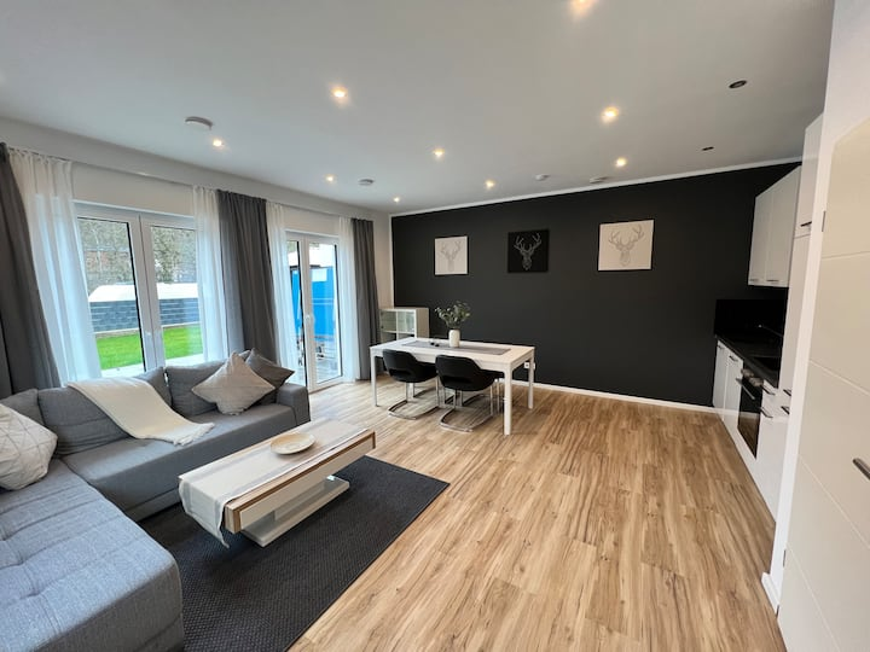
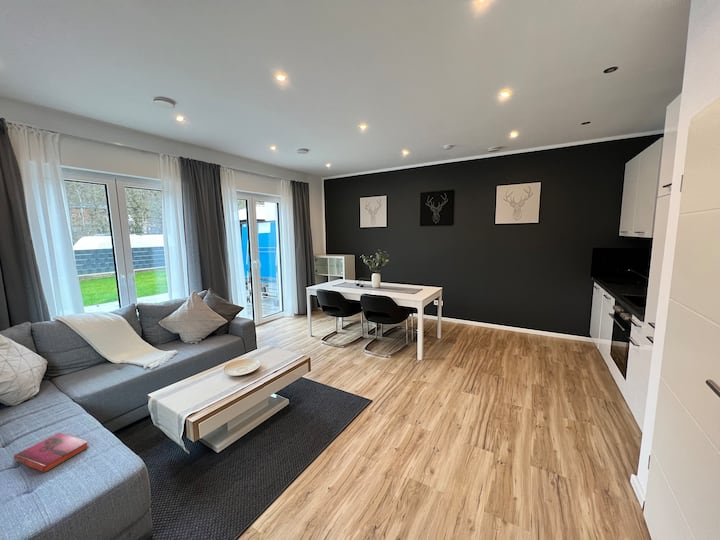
+ hardback book (52, 451)
